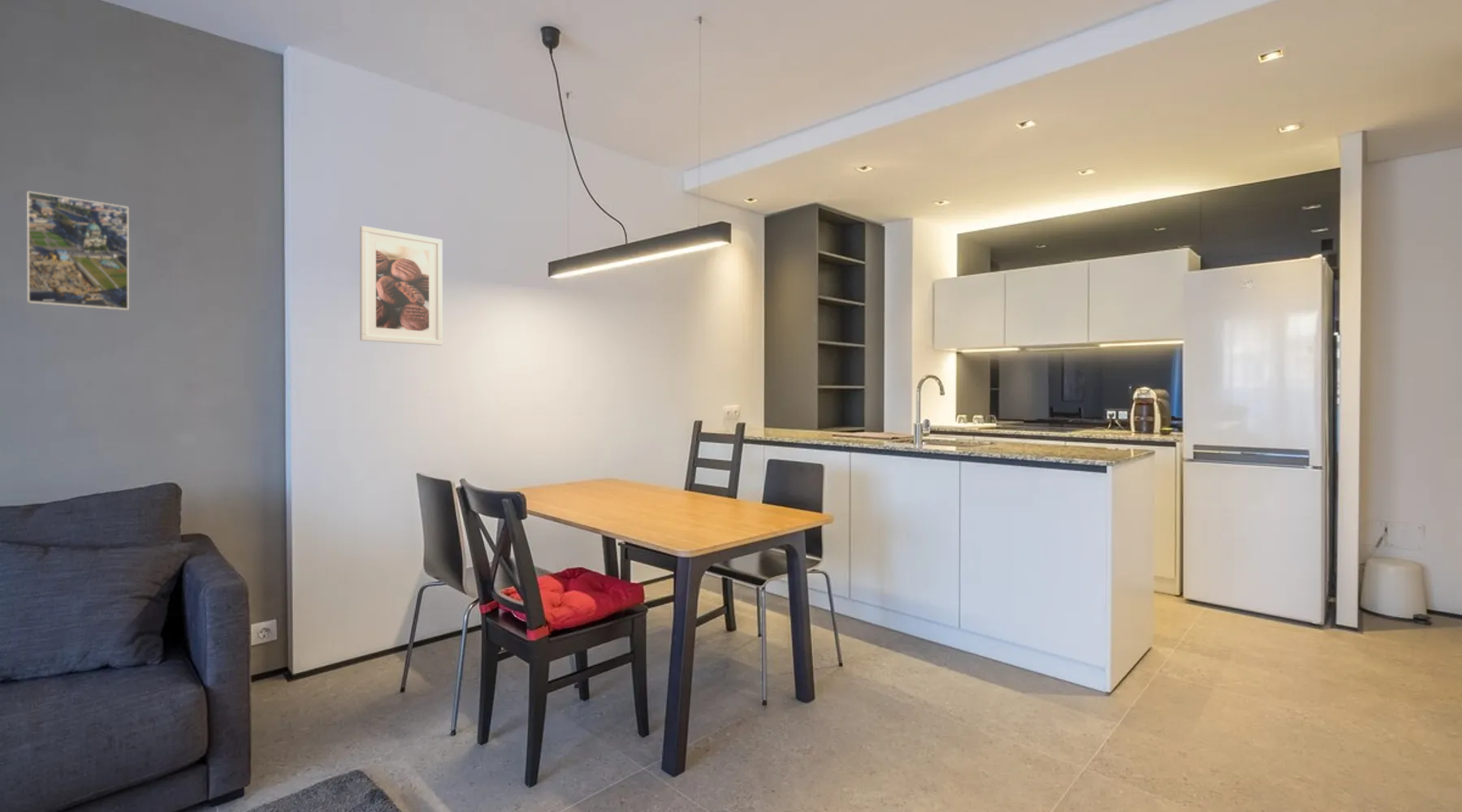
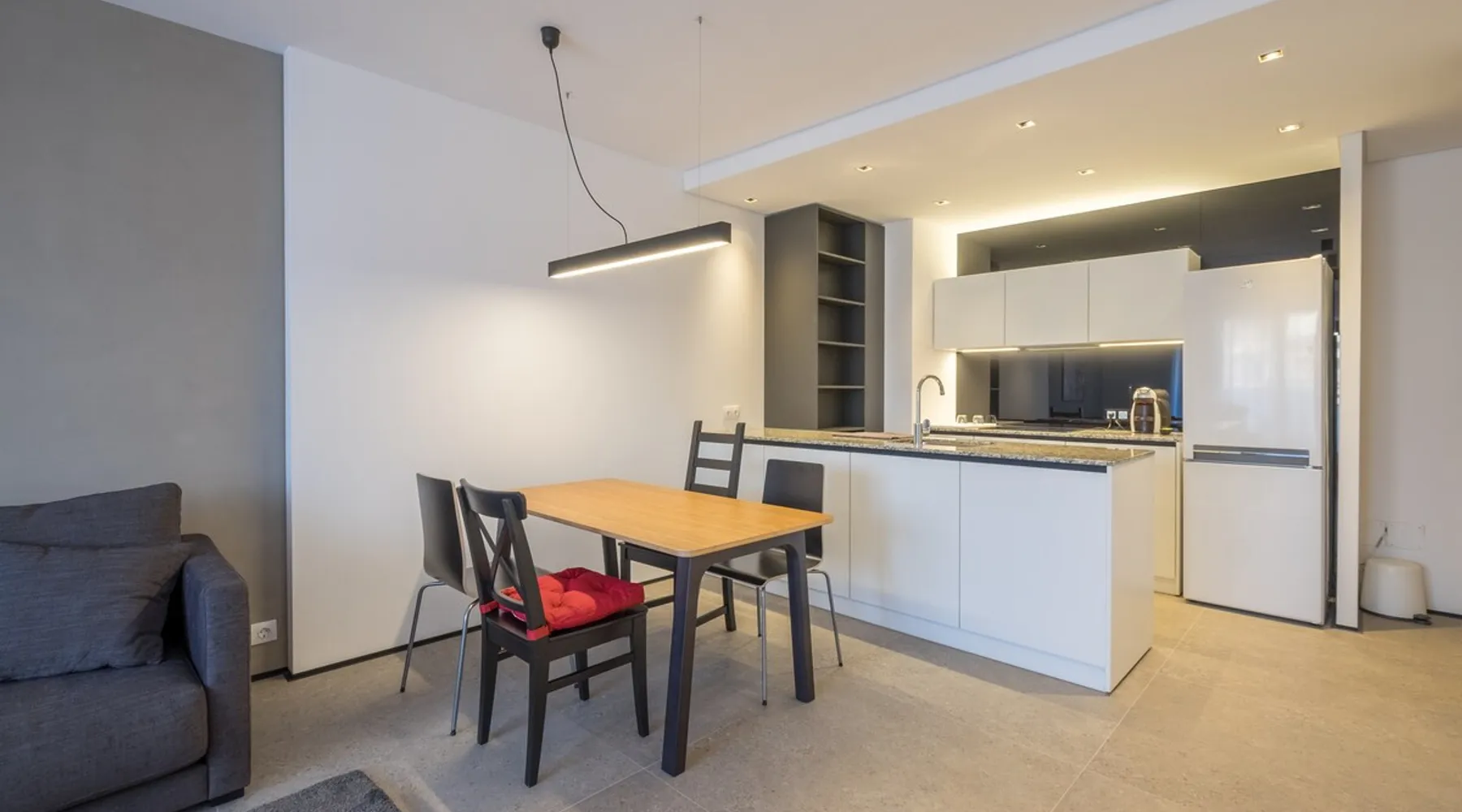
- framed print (80, 253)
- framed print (402, 287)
